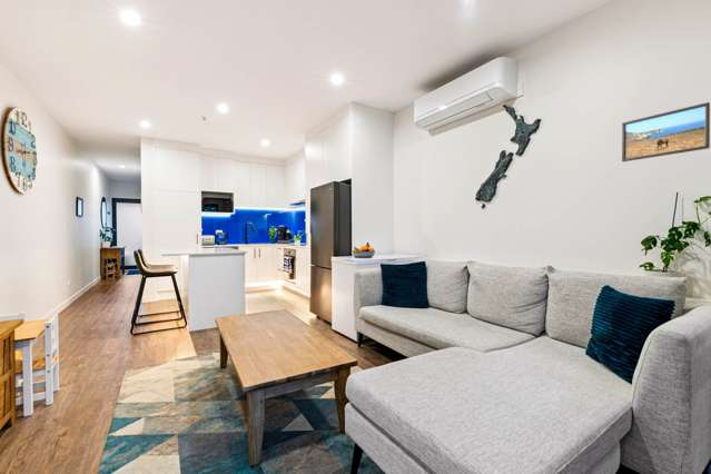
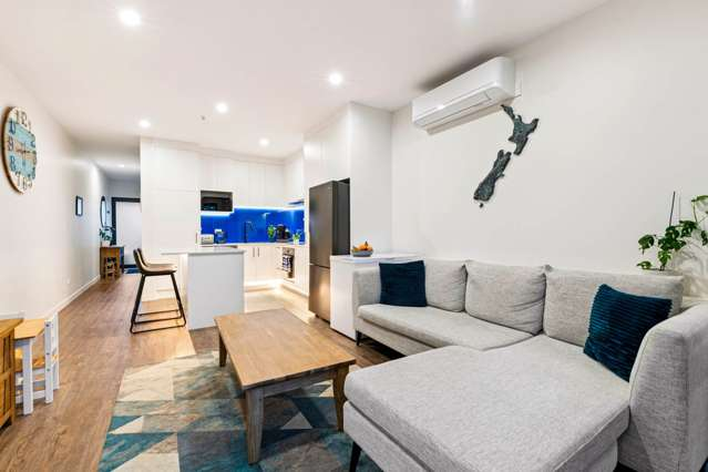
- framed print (662, 134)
